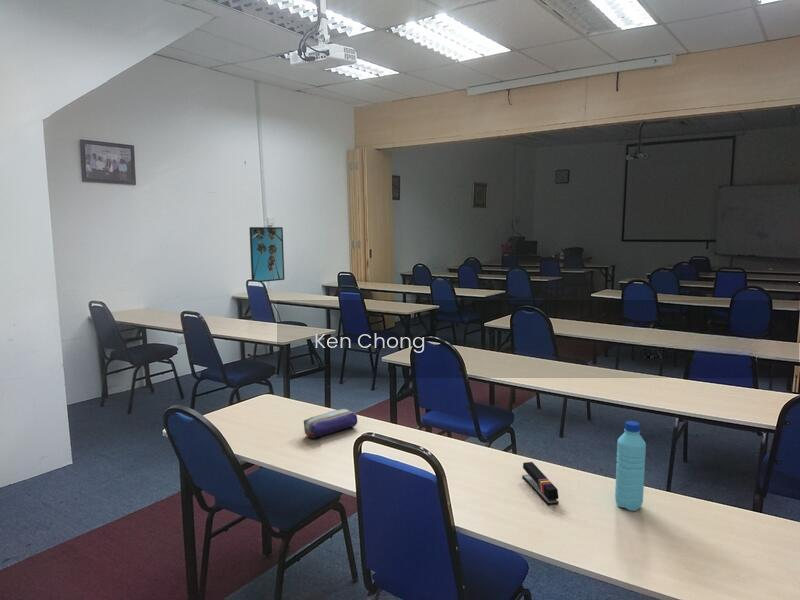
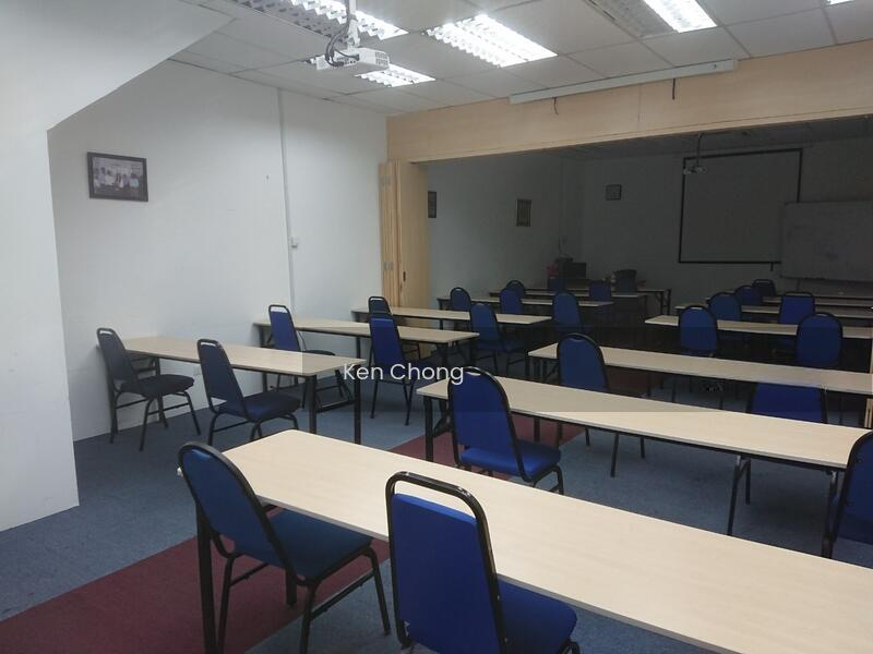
- pencil case (331, 422)
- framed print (267, 254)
- water bottle (630, 464)
- stapler (539, 481)
